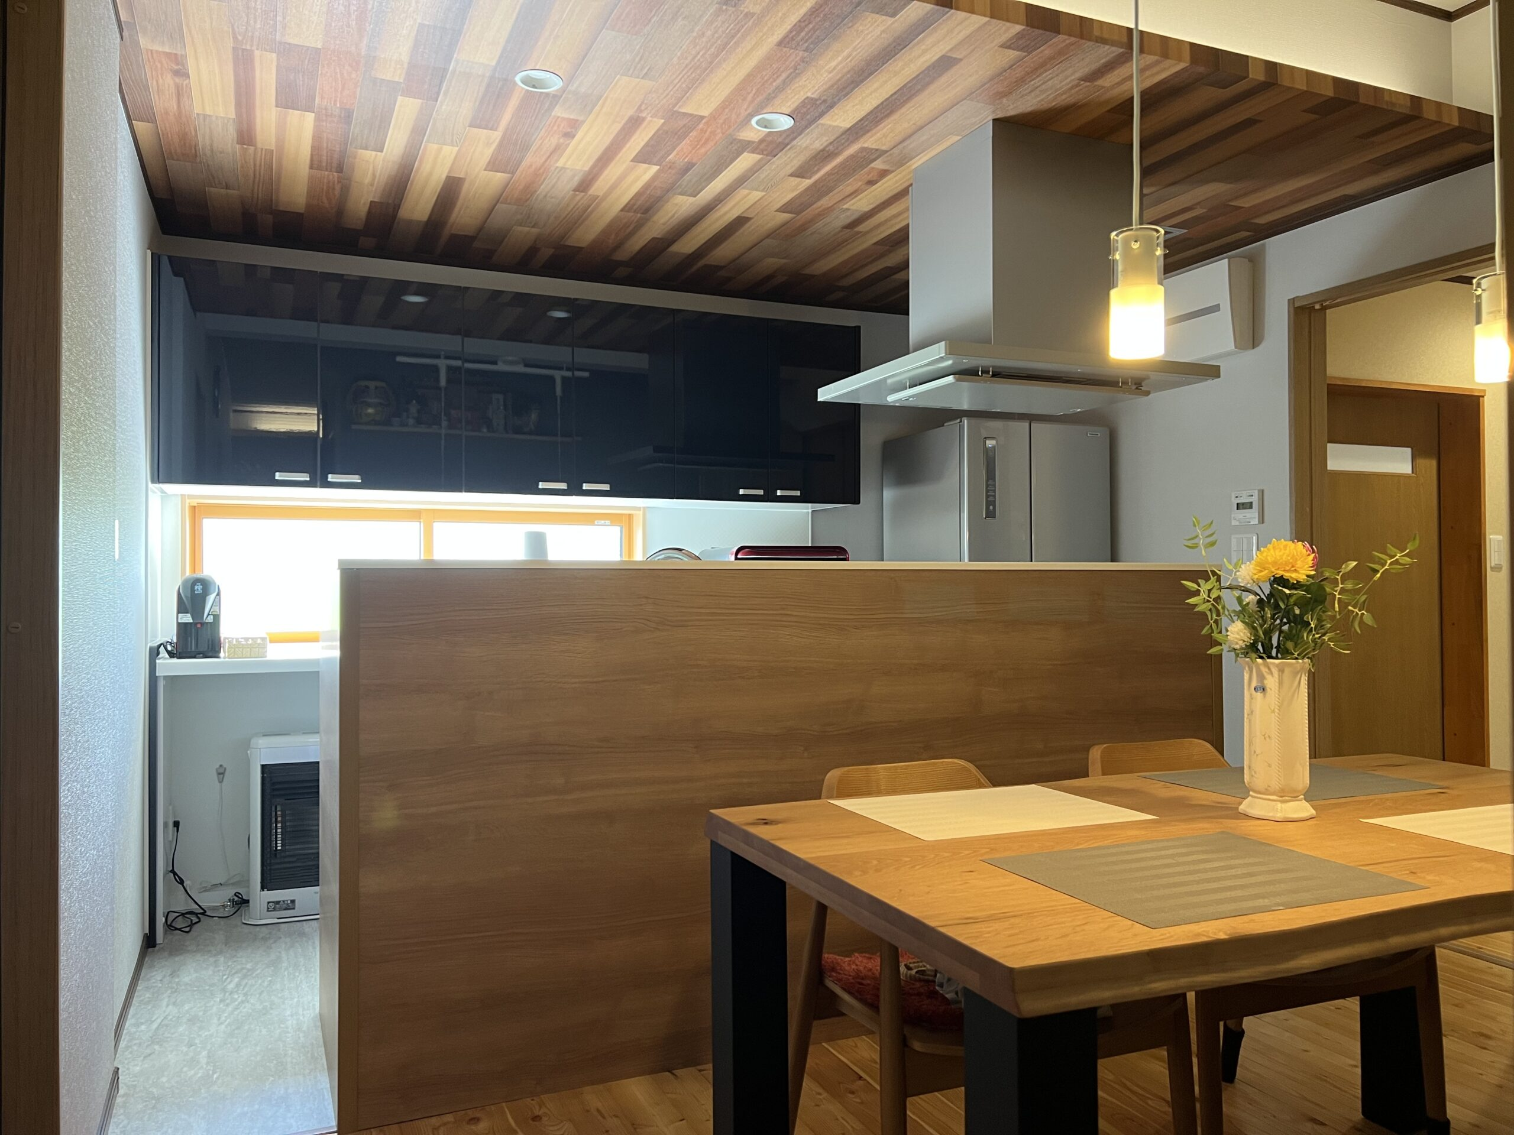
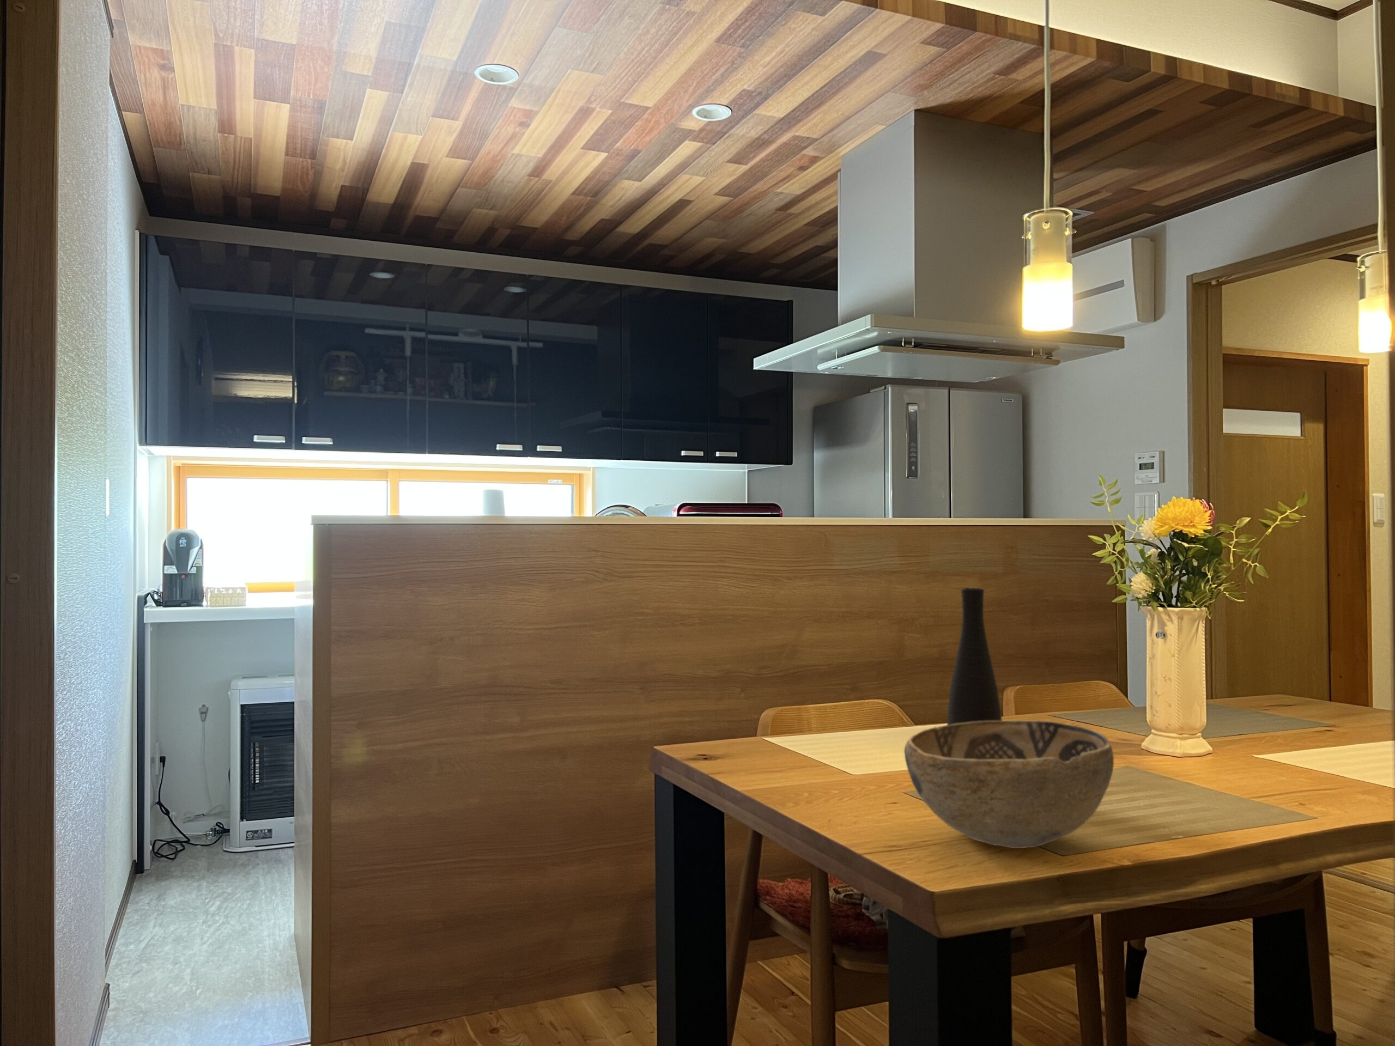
+ vase (974, 688)
+ decorative bowl (1006, 786)
